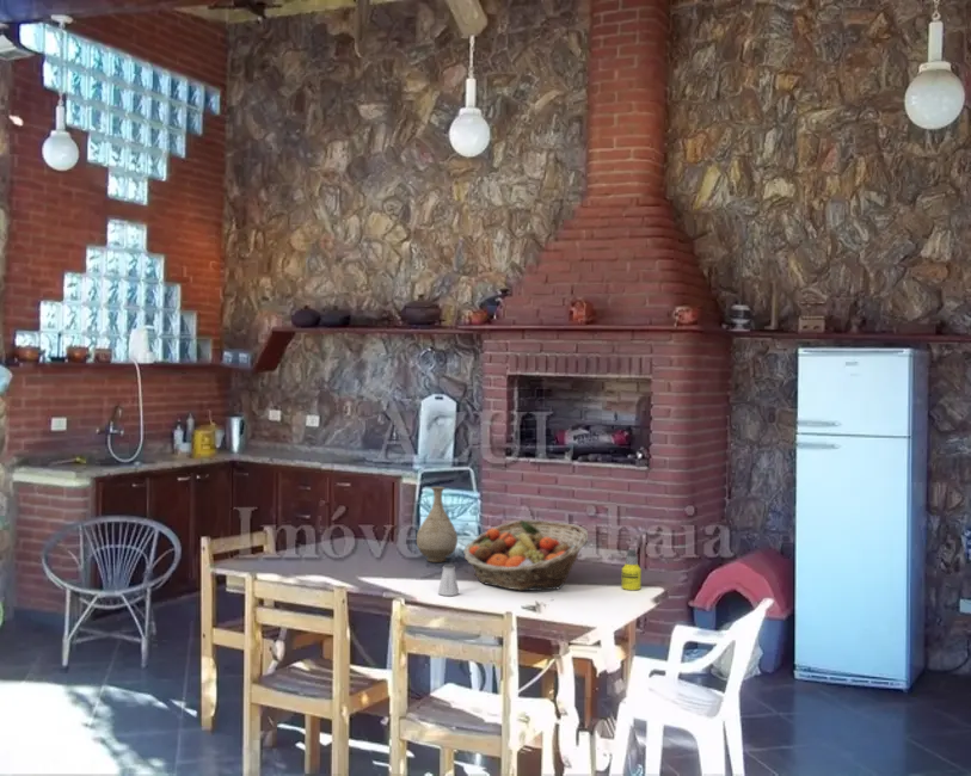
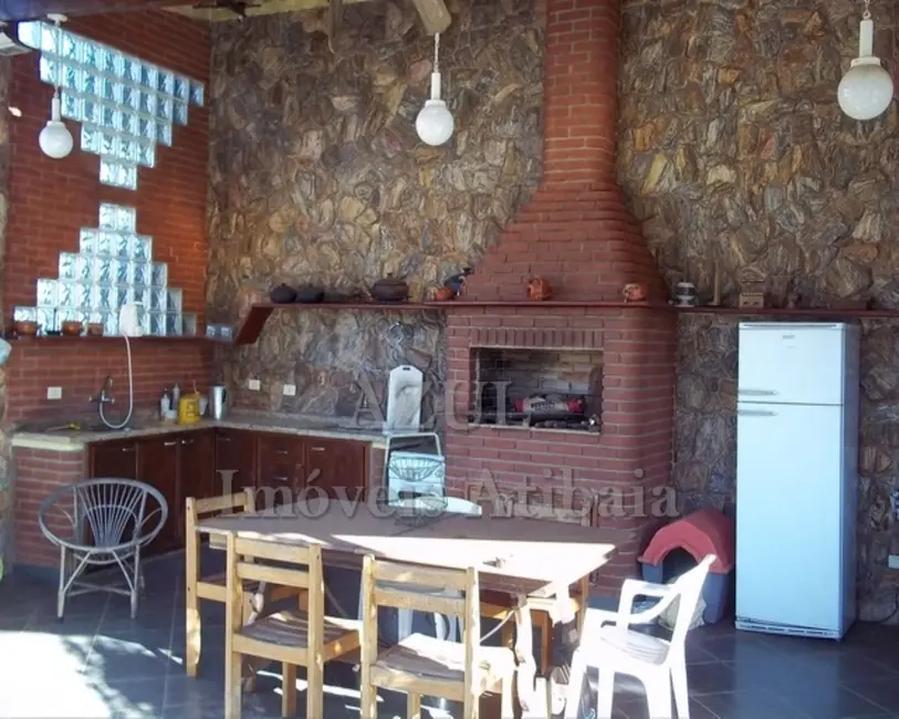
- bottle (631, 568)
- saltshaker (448, 579)
- vase (437, 523)
- fruit basket (524, 553)
